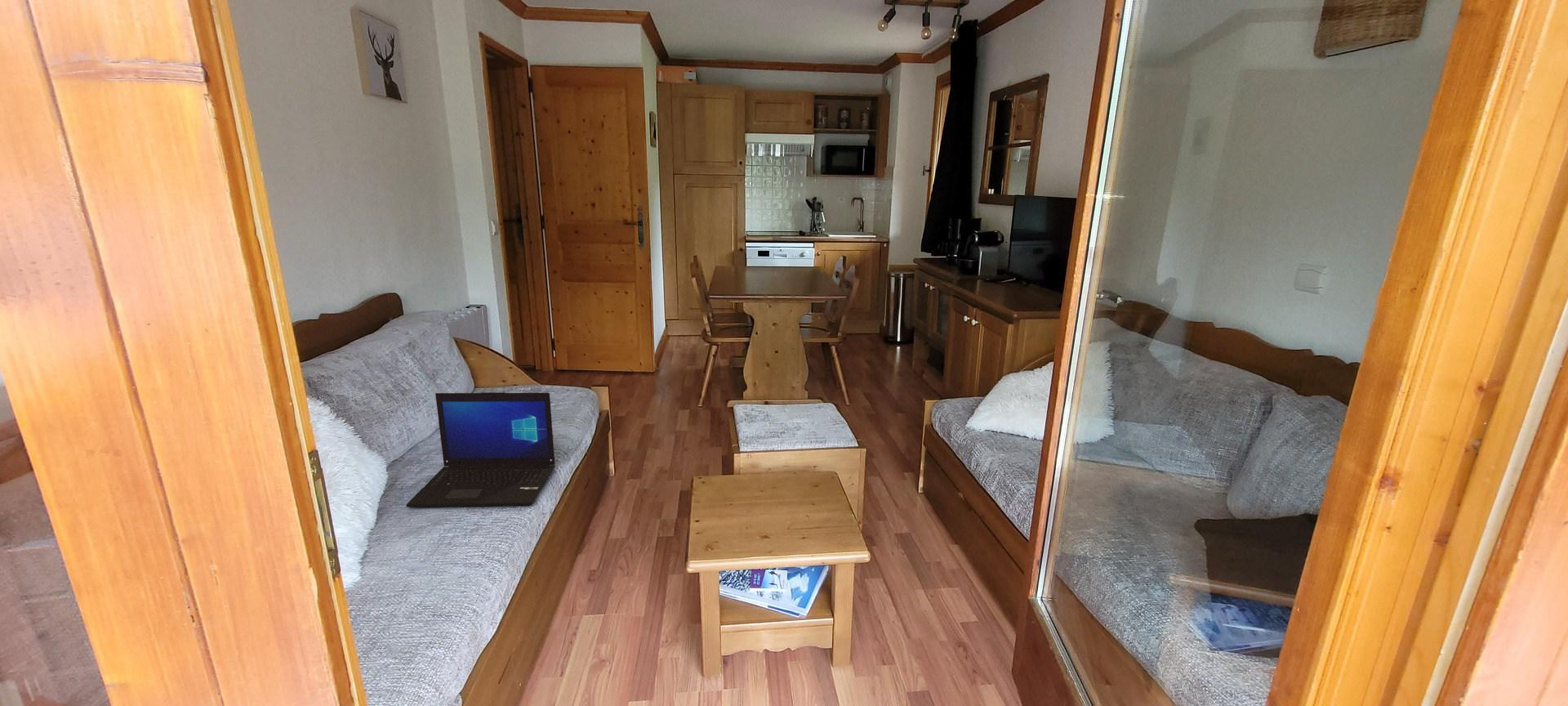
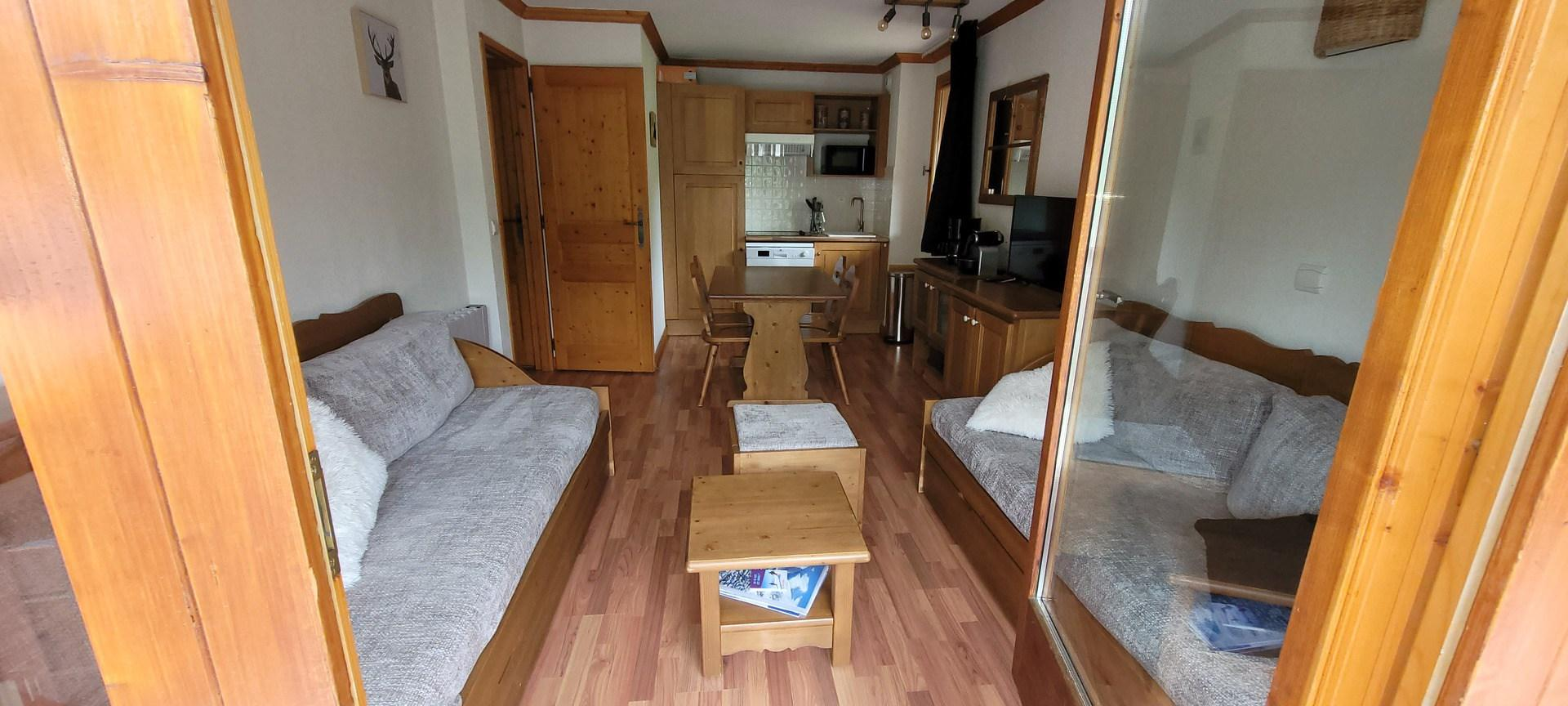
- laptop (482, 447)
